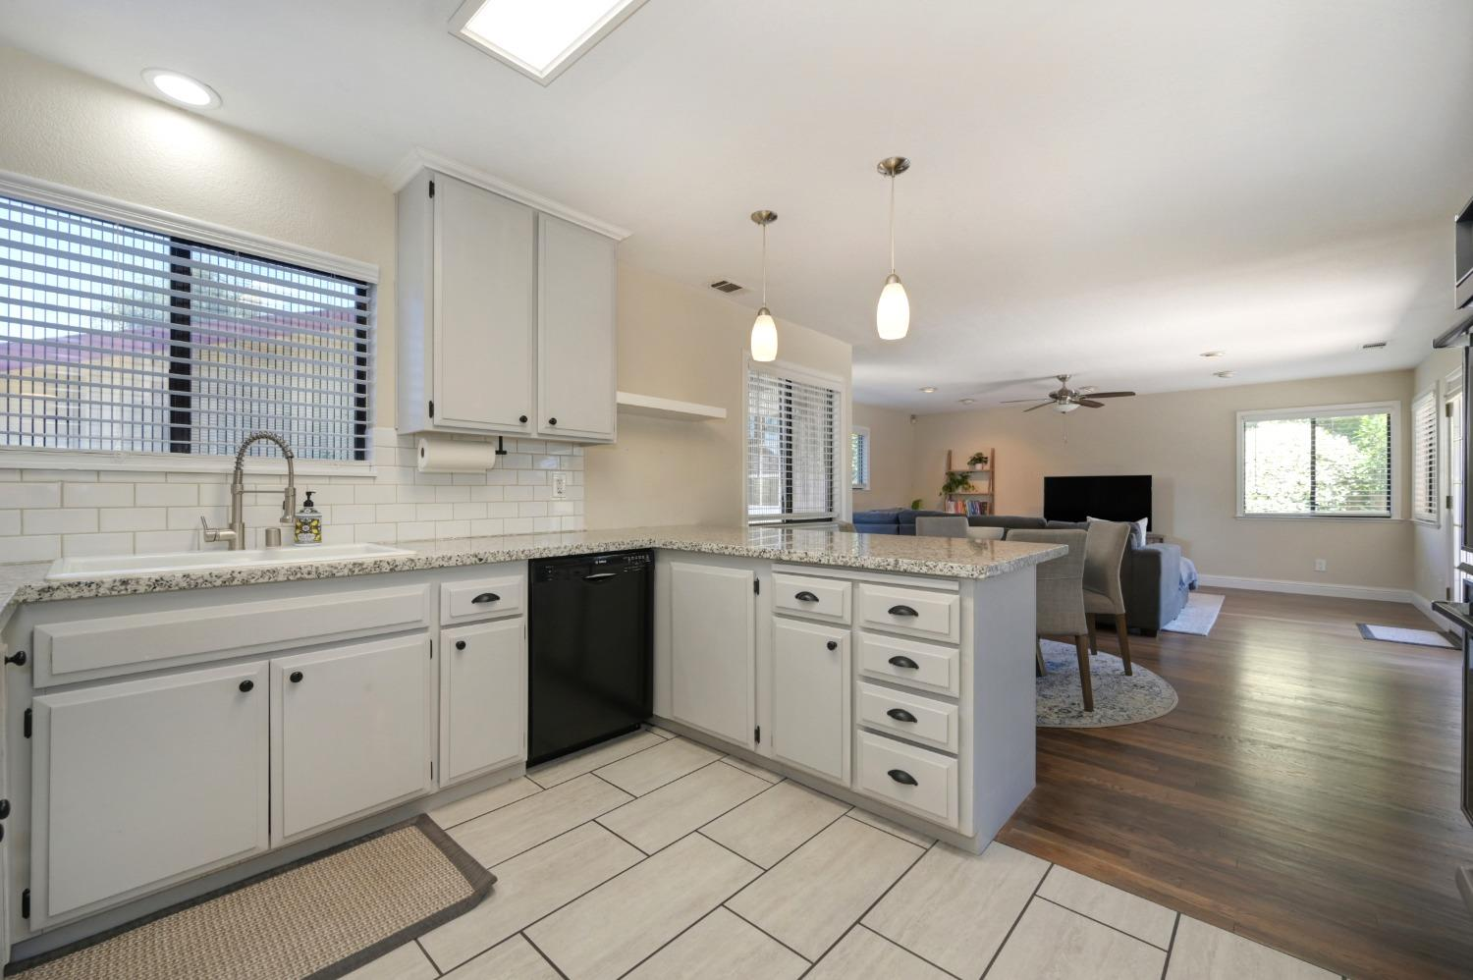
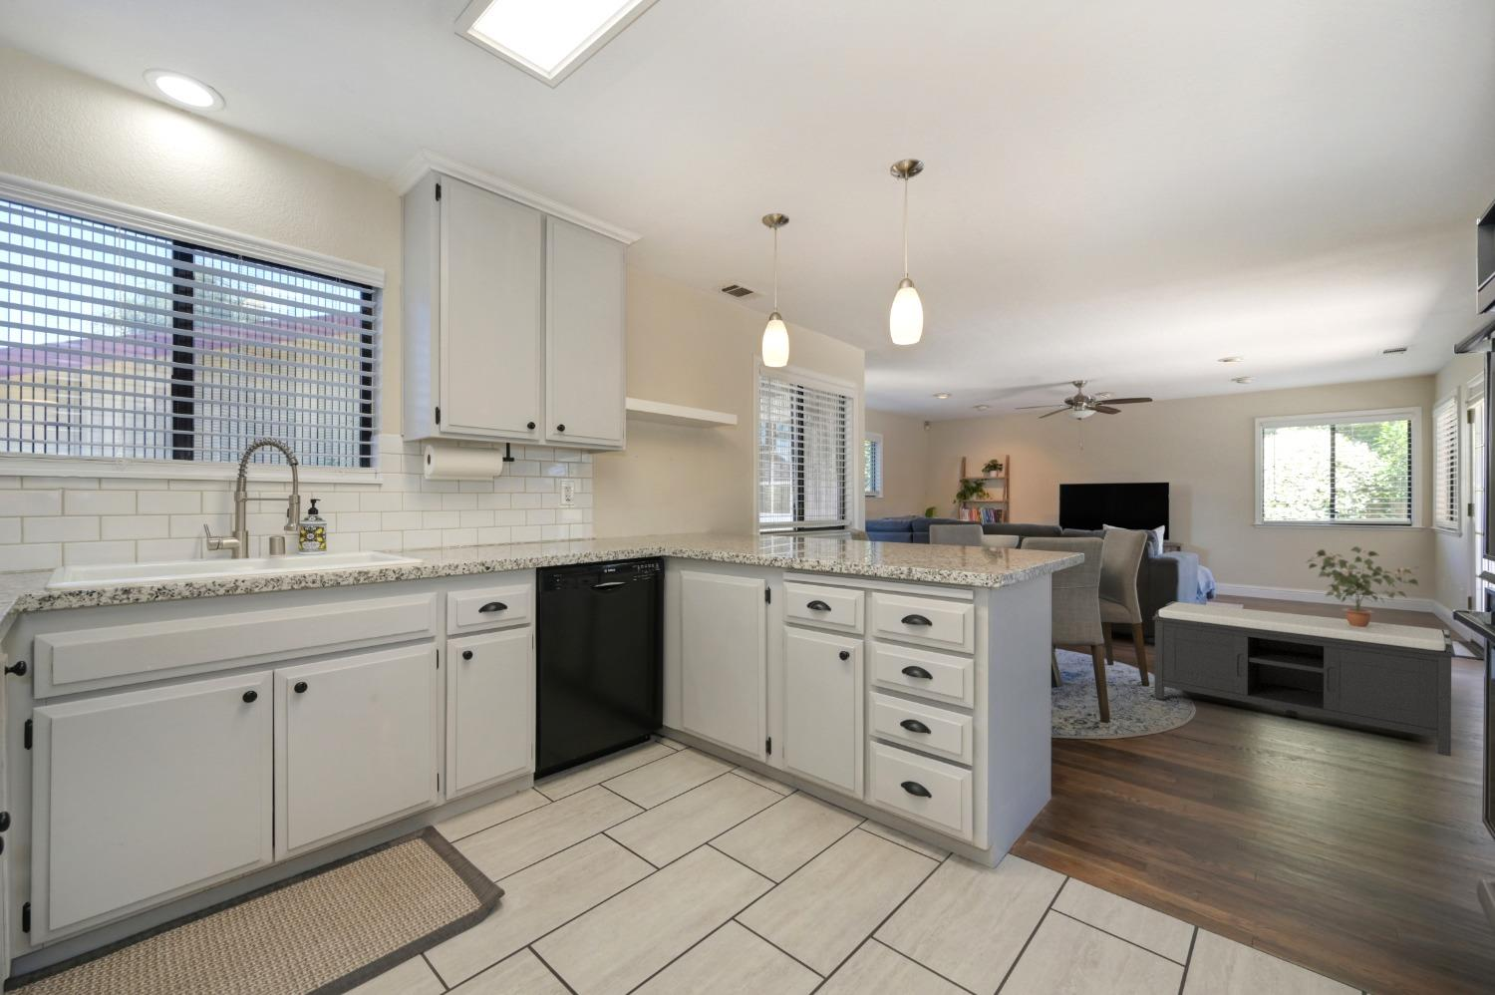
+ potted plant (1358, 585)
+ bench (1289, 666)
